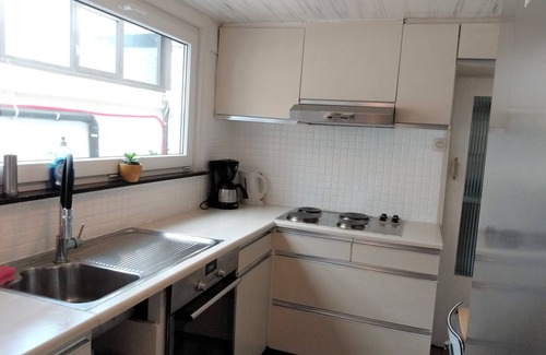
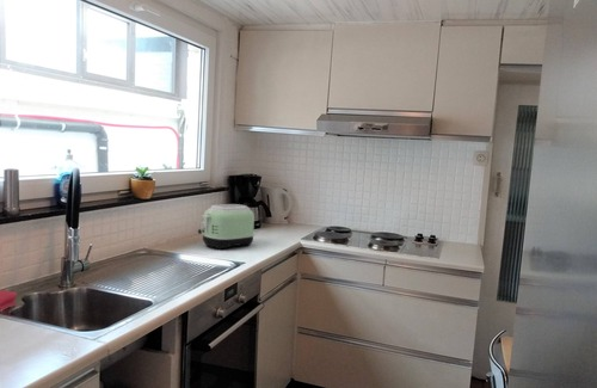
+ toaster (227, 224)
